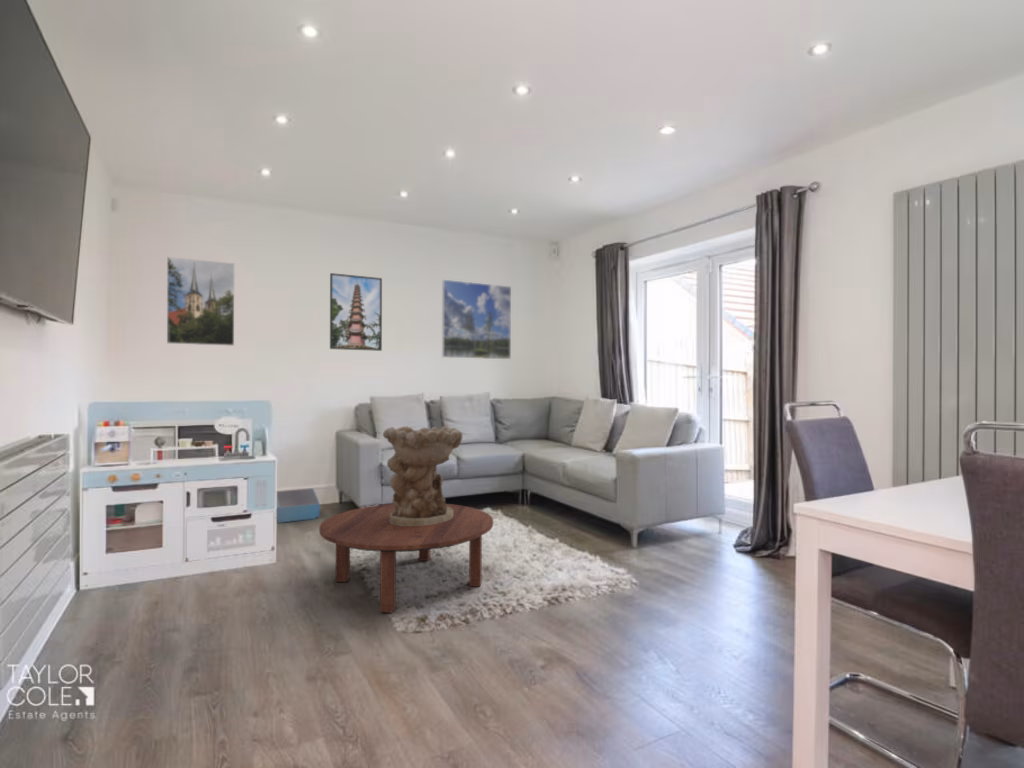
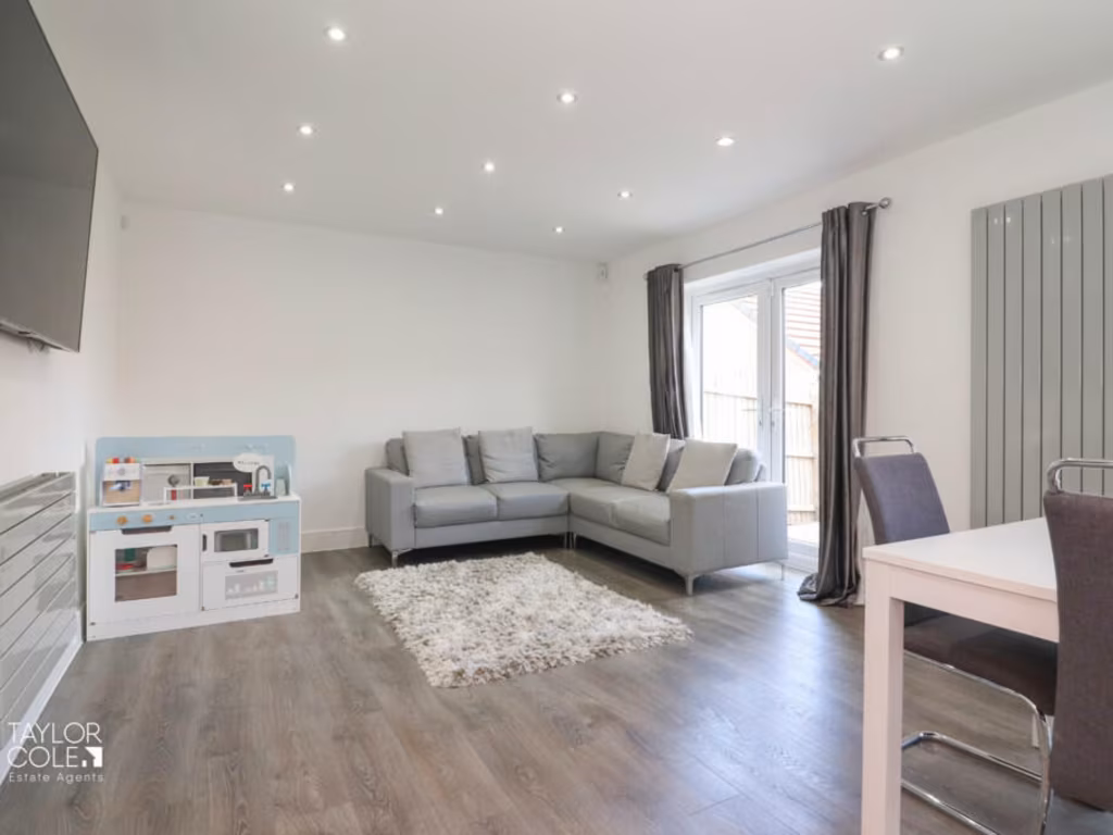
- storage bin (293, 502)
- decorative bowl (422, 472)
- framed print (356, 312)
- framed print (477, 320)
- coffee table (408, 550)
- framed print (201, 302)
